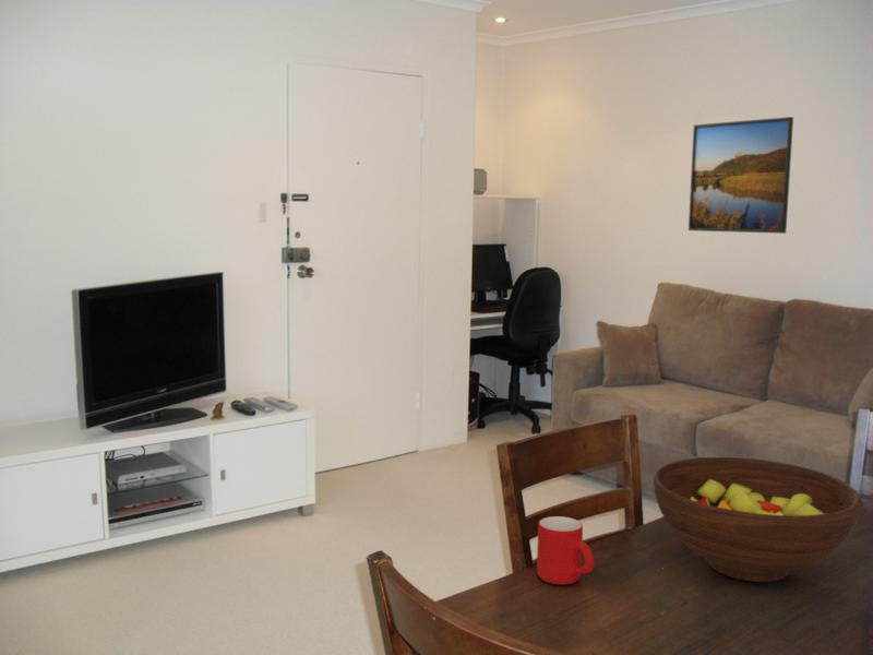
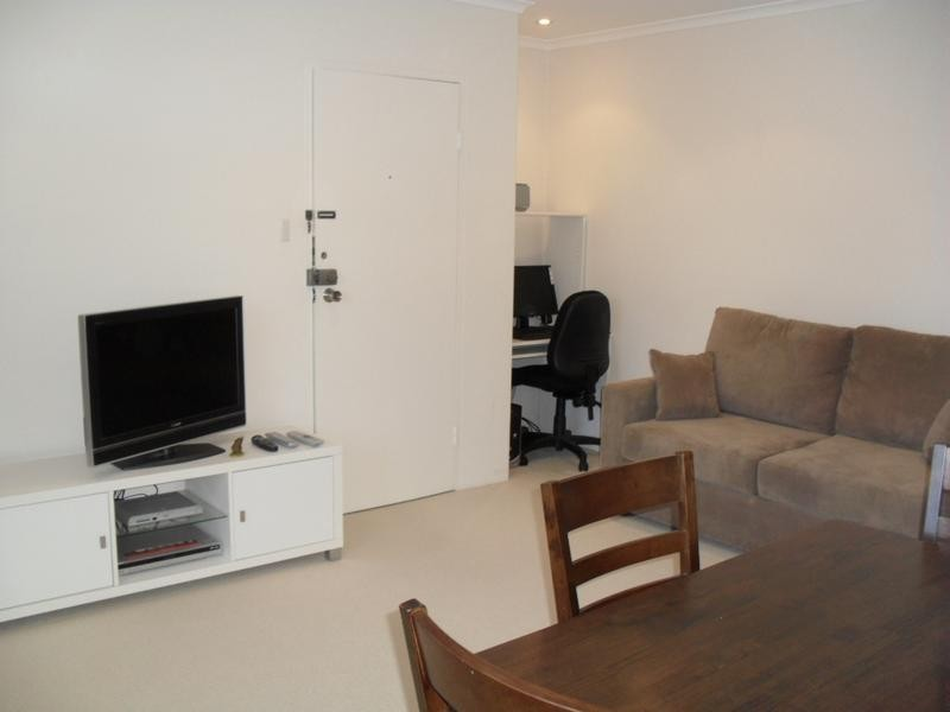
- mug (567, 555)
- fruit bowl (751, 526)
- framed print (738, 177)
